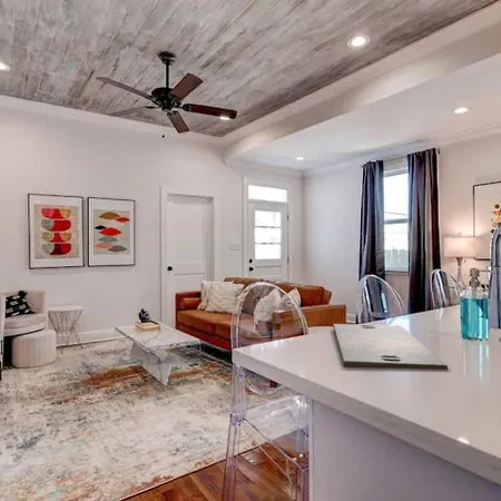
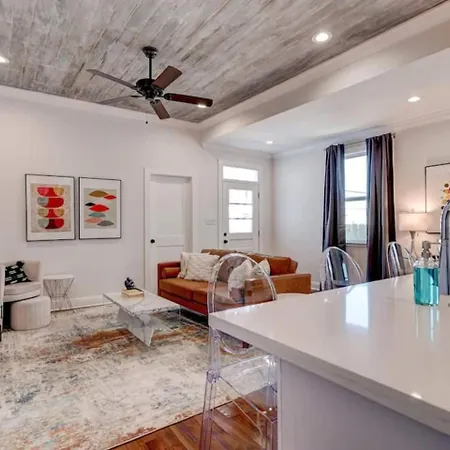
- cutting board (377, 342)
